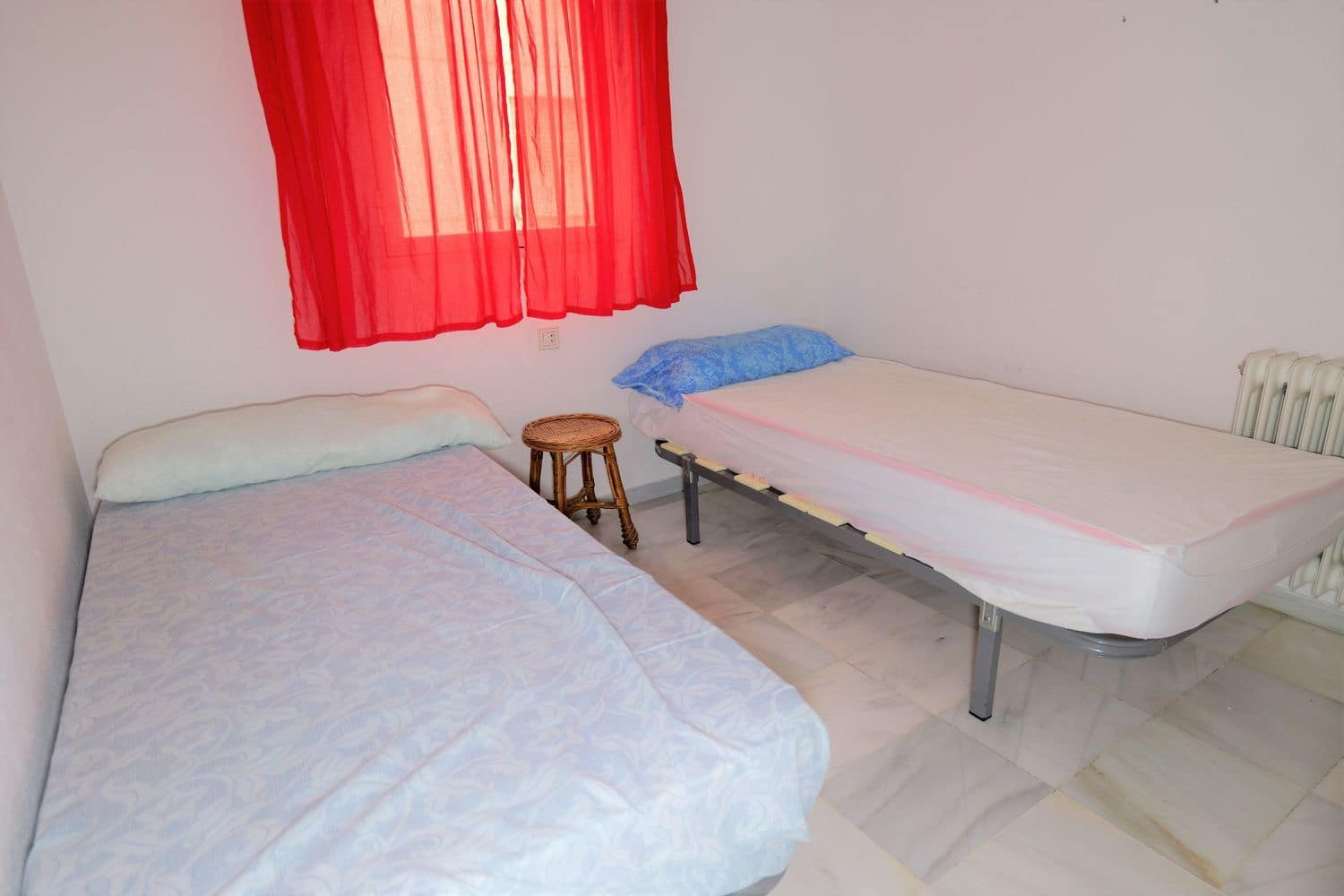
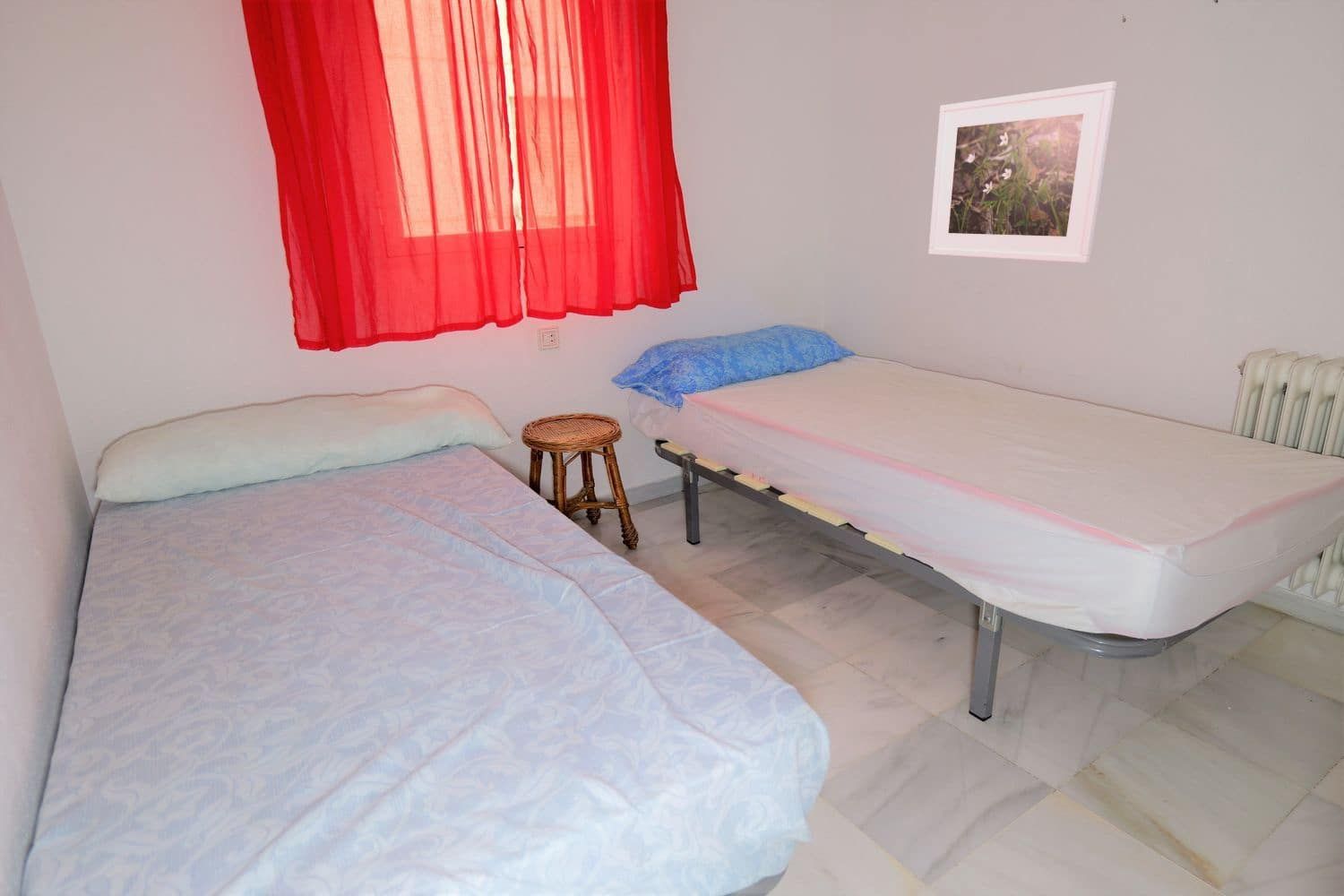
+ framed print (1010, 179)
